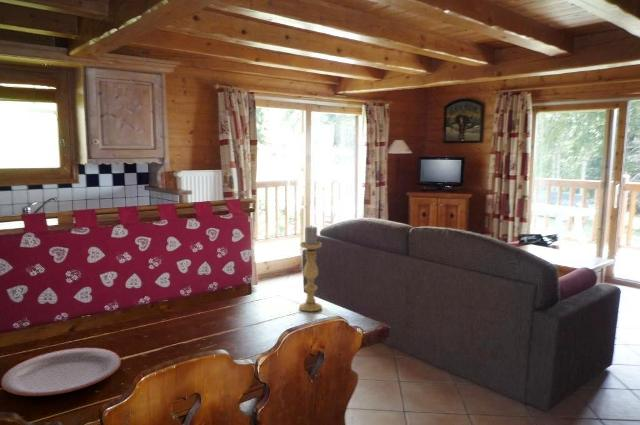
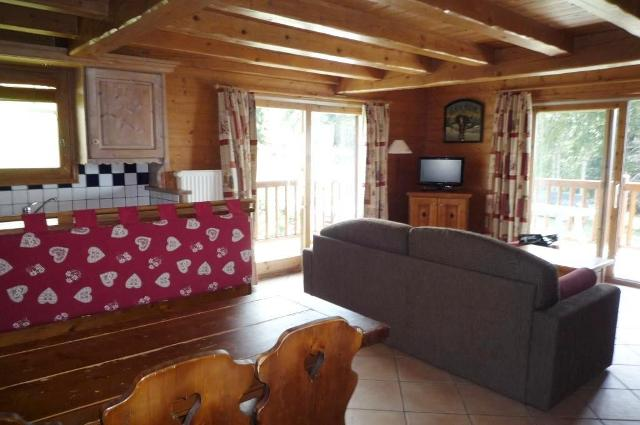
- candle holder (310, 266)
- plate (64, 372)
